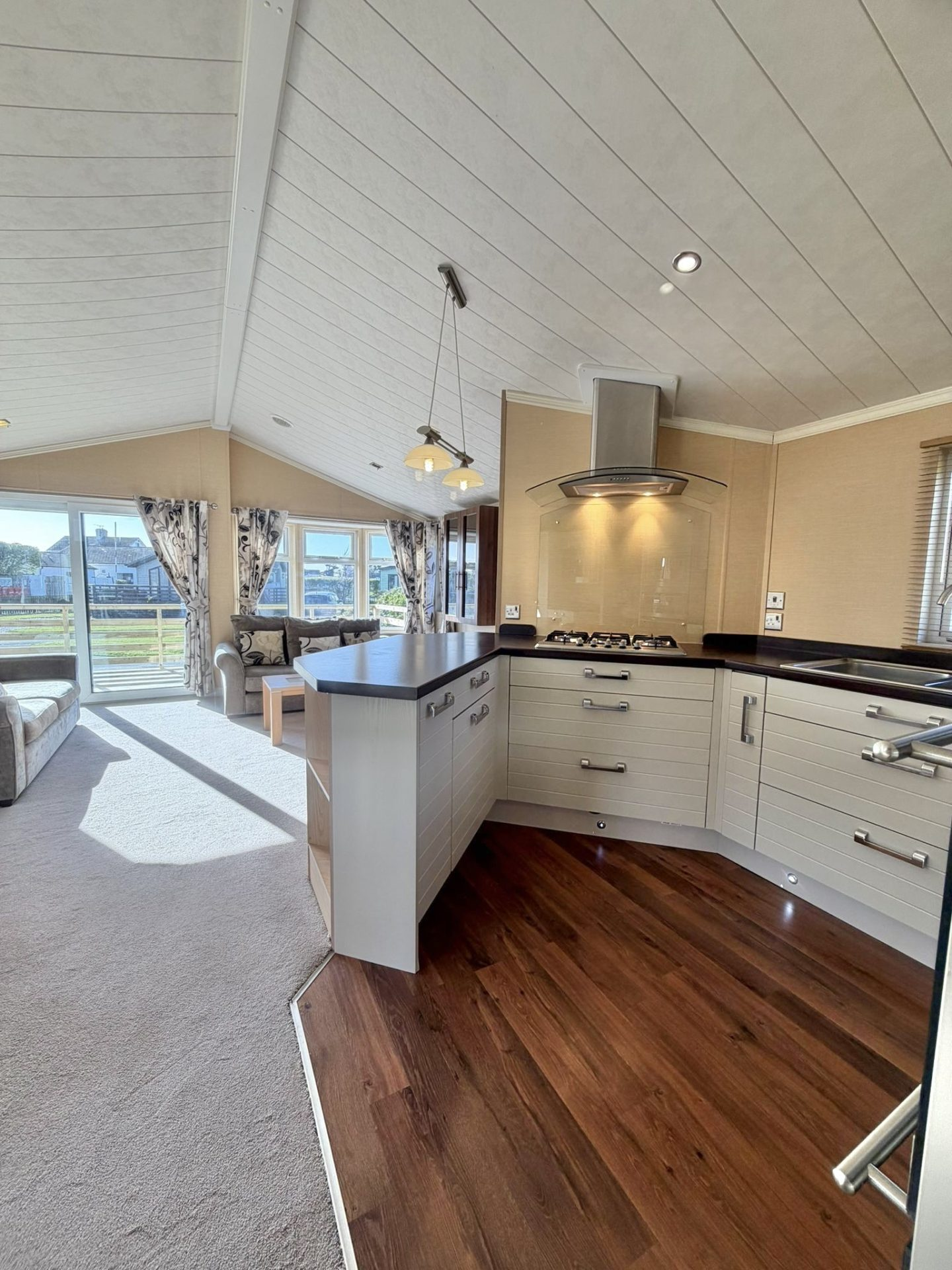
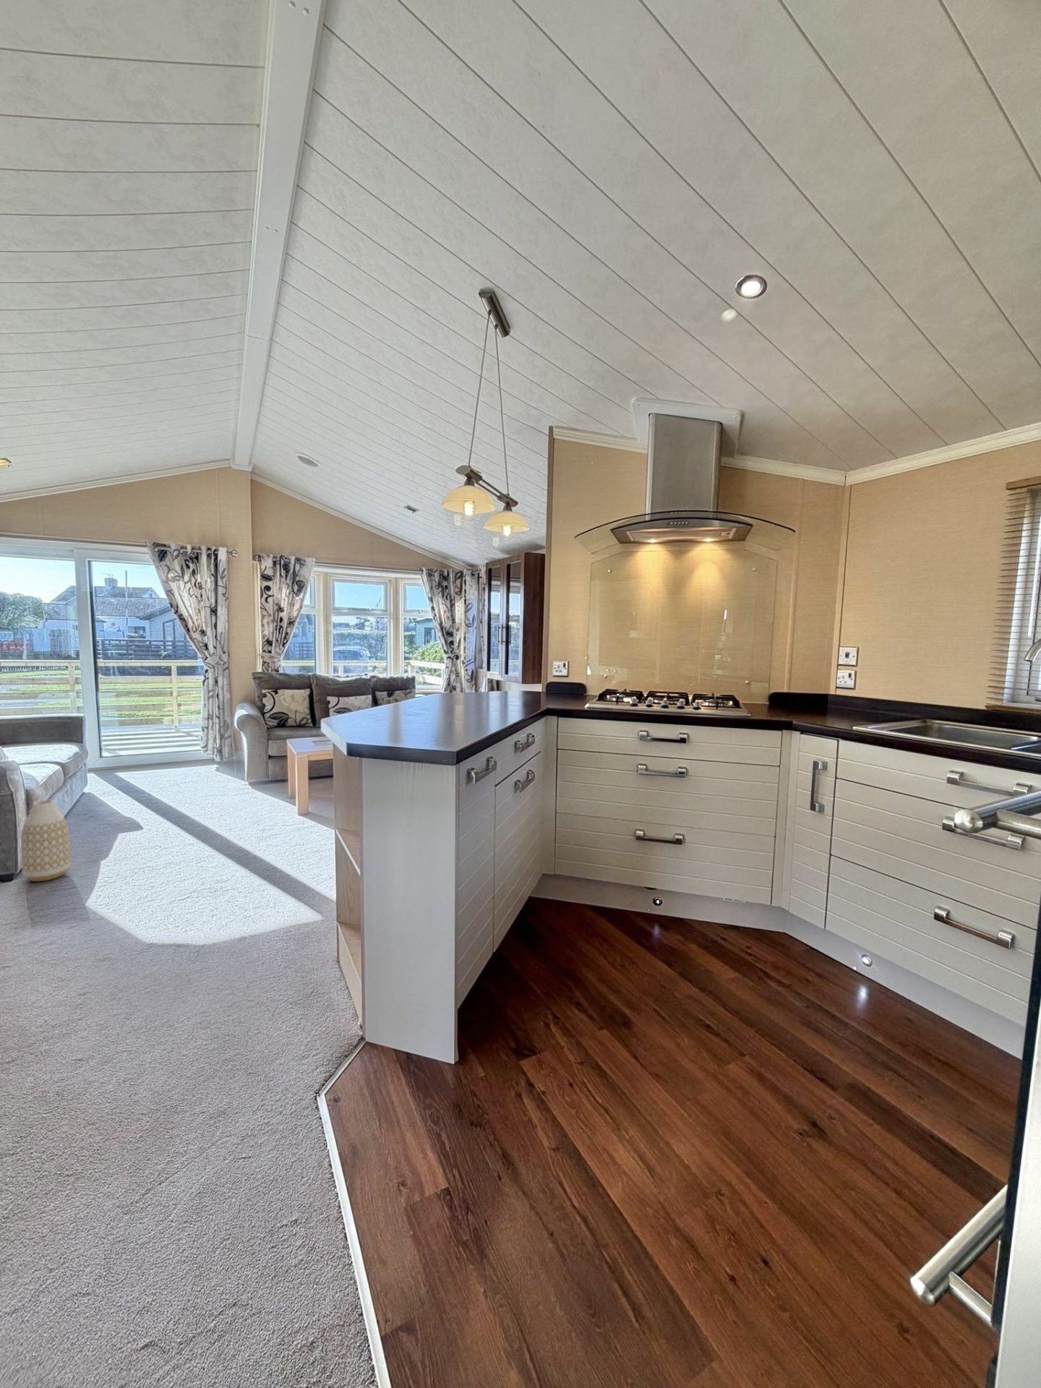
+ vase (45, 839)
